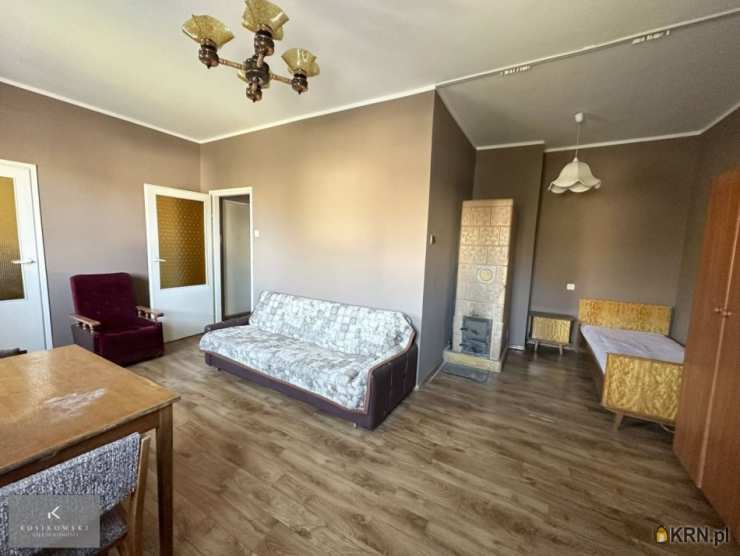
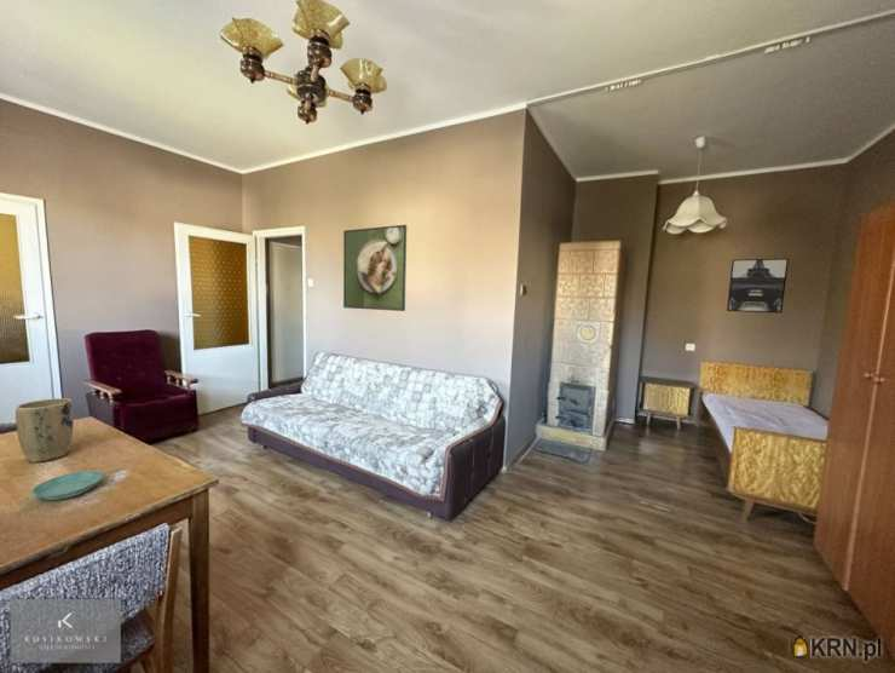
+ saucer (69, 487)
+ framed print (373, 269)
+ plant pot (46, 430)
+ wall art (756, 286)
